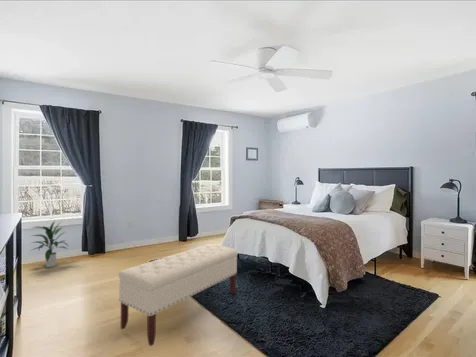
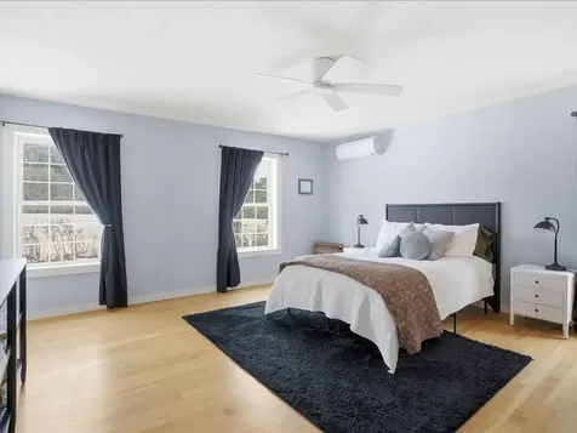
- indoor plant (50, 243)
- bench (185, 283)
